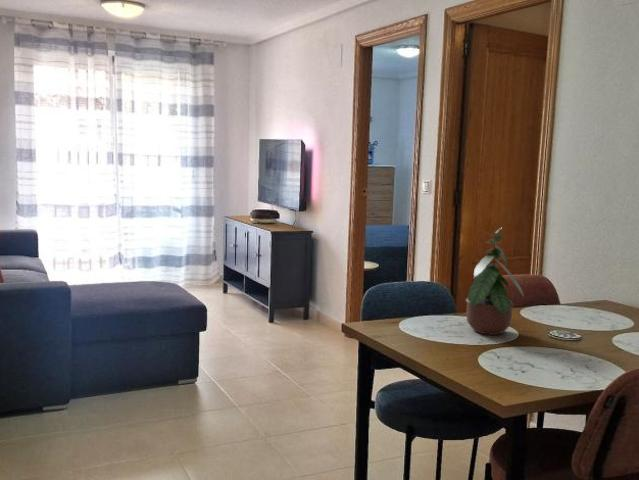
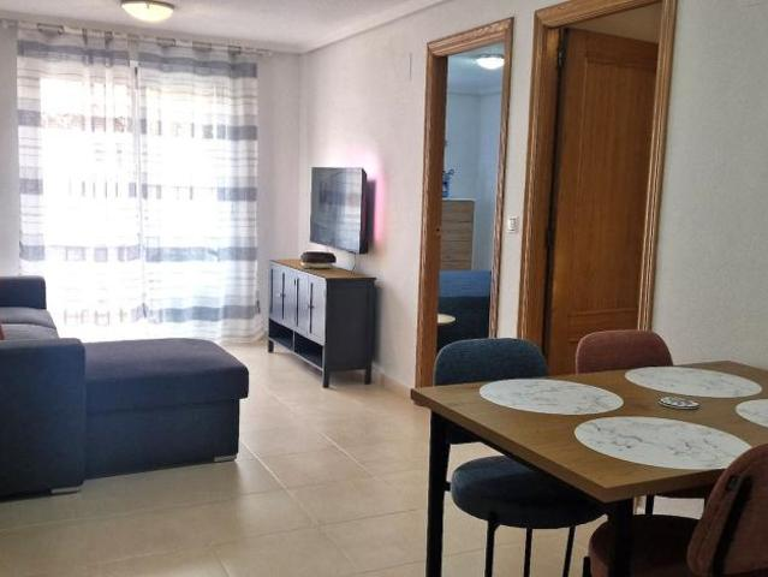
- potted plant (495, 279)
